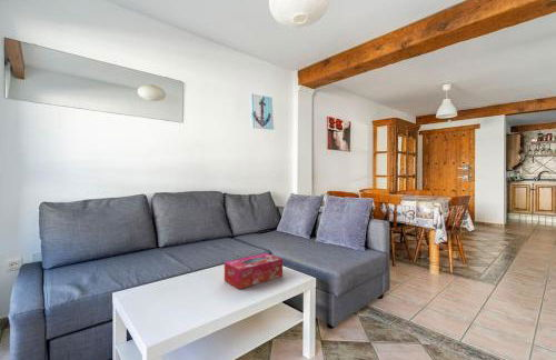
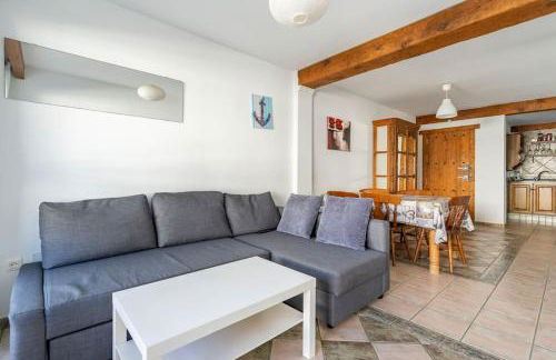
- tissue box (254, 269)
